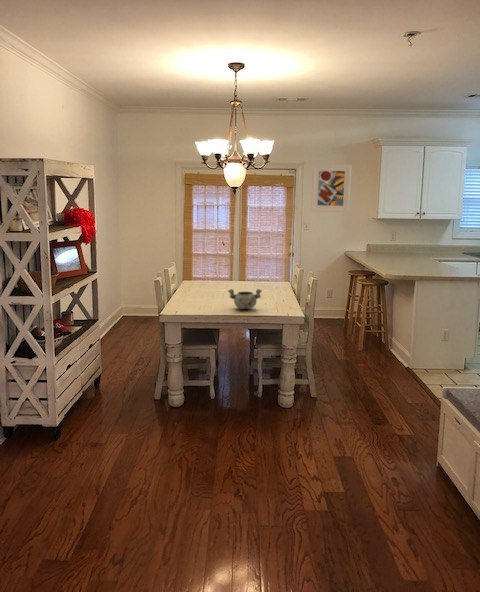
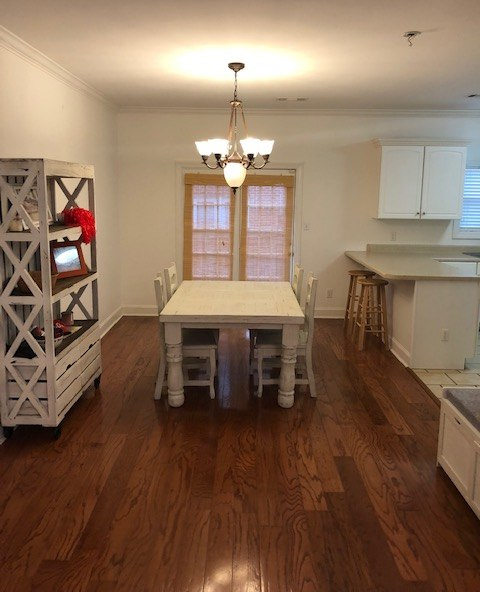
- decorative bowl (244, 298)
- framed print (331, 188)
